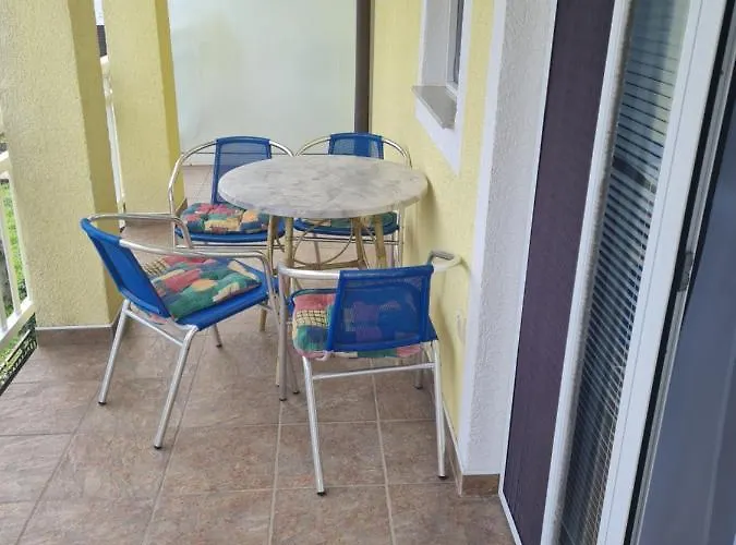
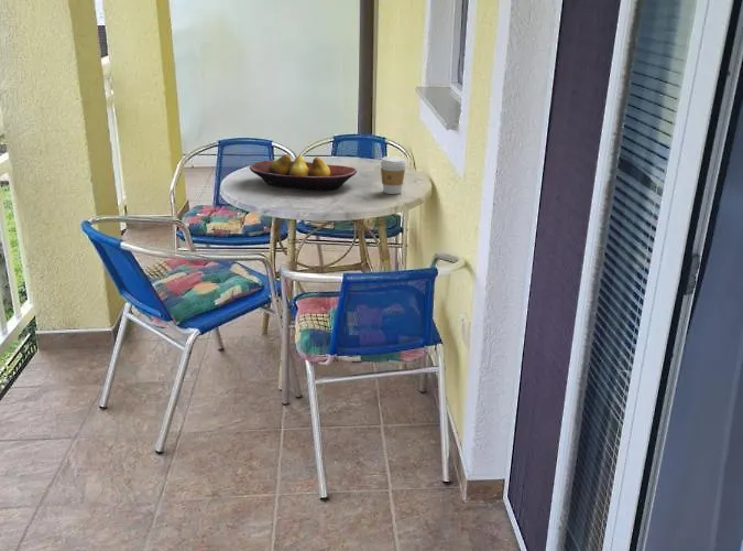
+ coffee cup (392, 174)
+ fruit bowl (303, 170)
